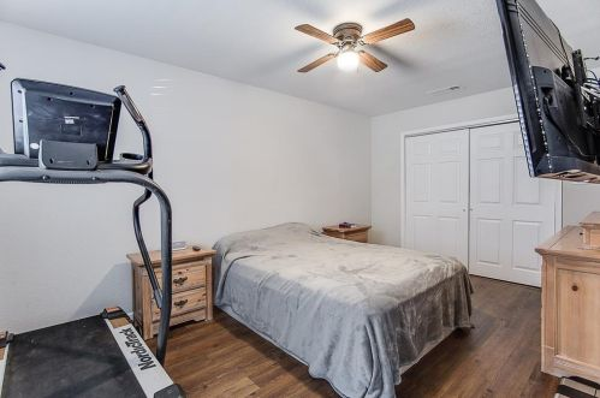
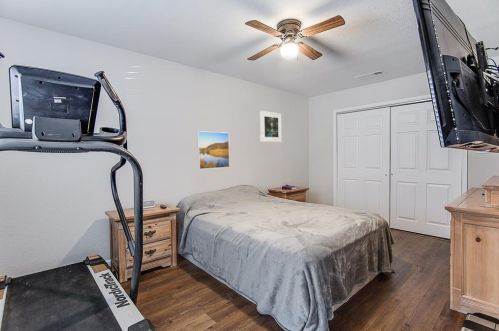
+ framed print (271, 127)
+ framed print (214, 150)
